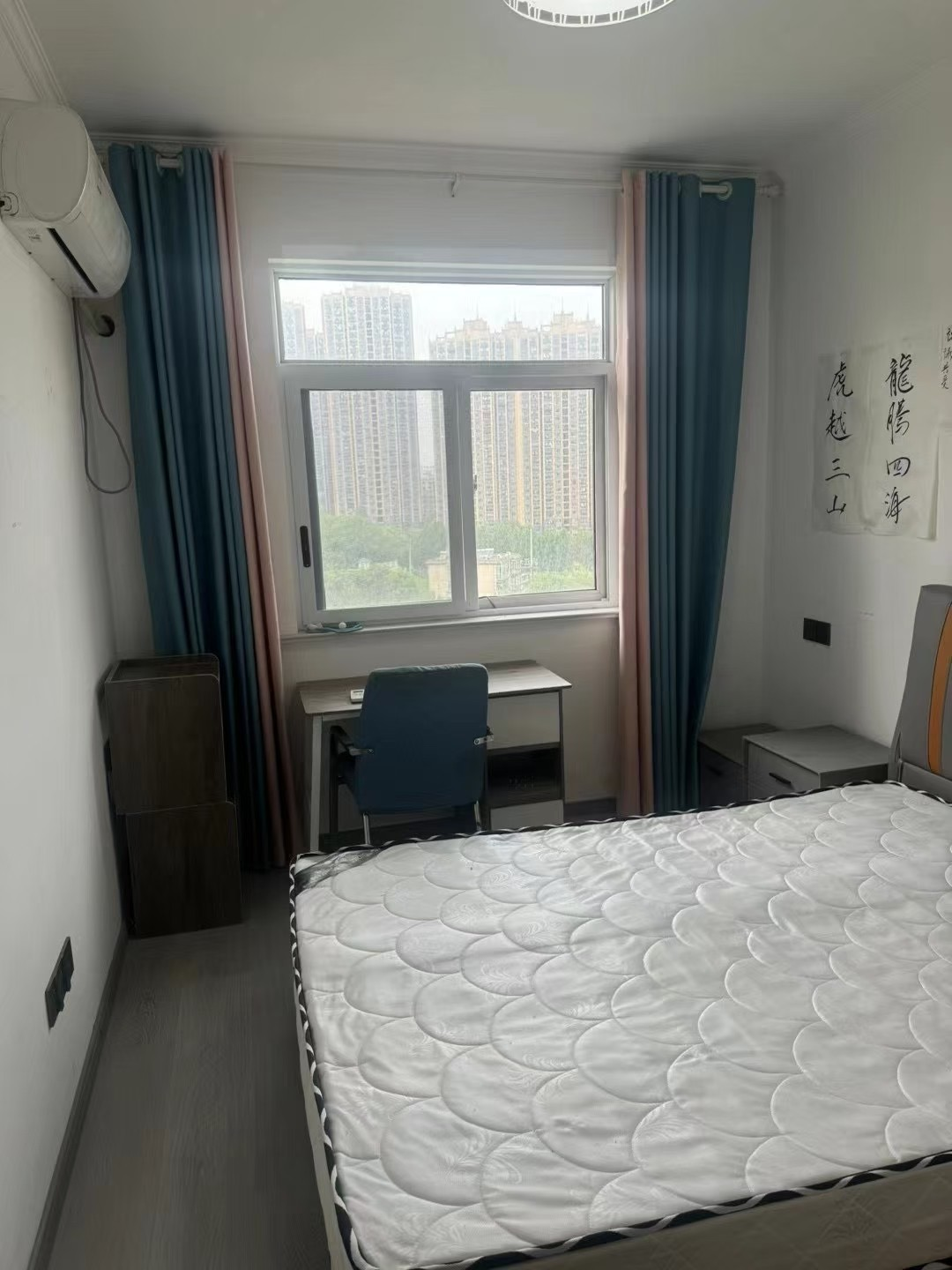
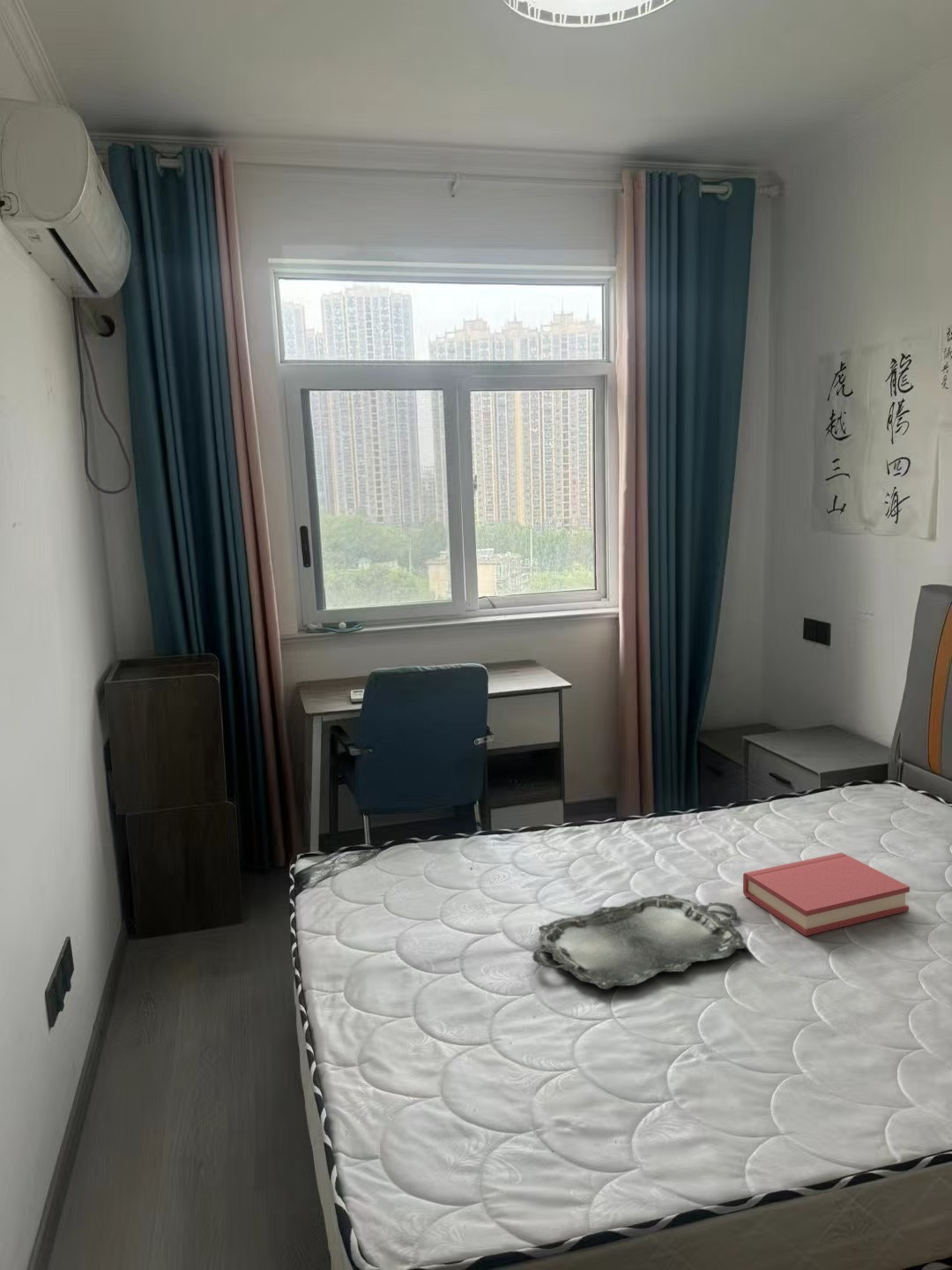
+ hardback book (823, 891)
+ serving tray (639, 937)
